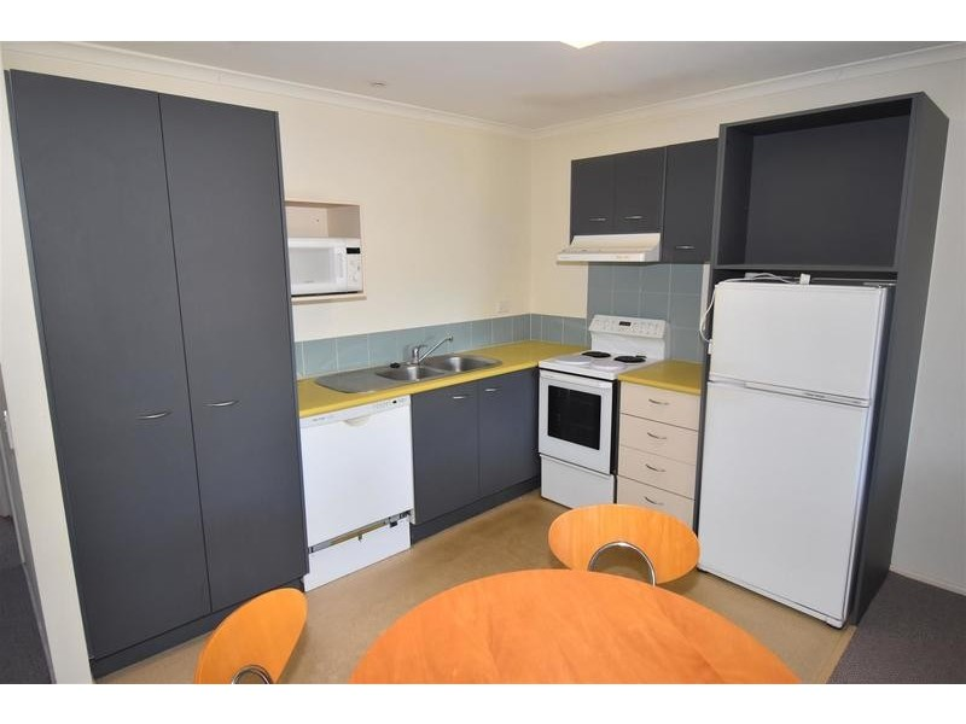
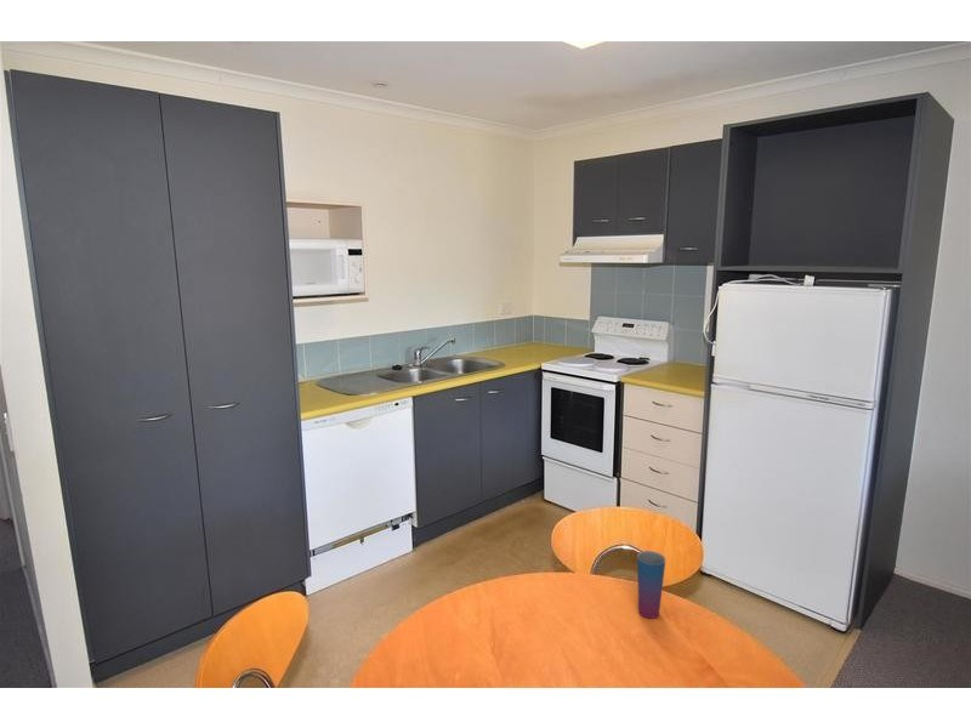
+ cup (649, 585)
